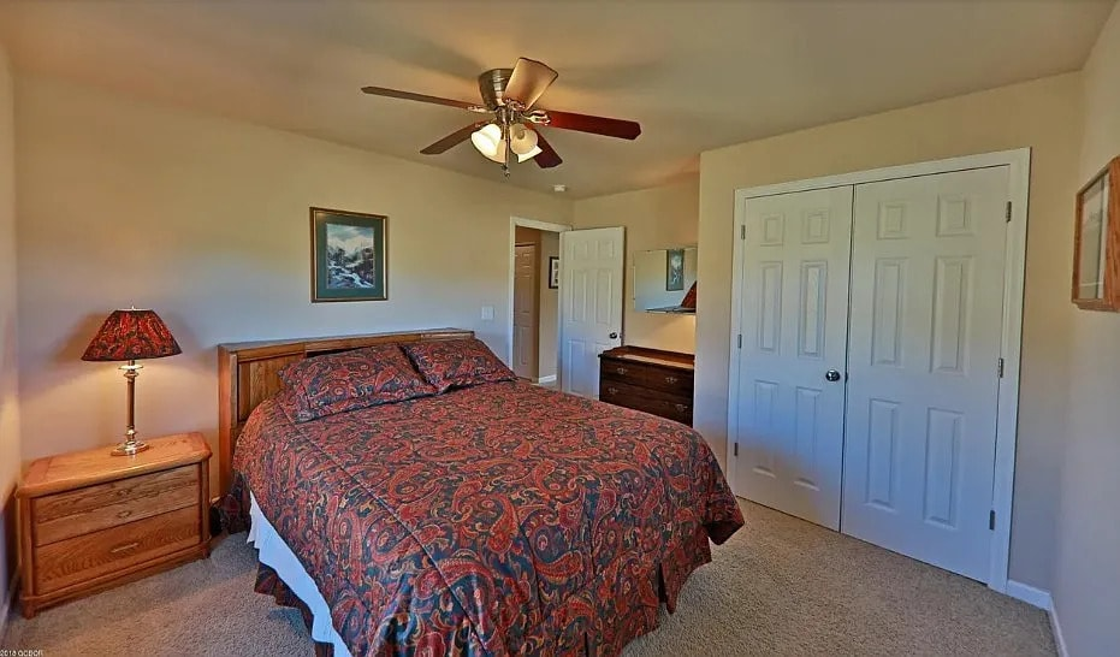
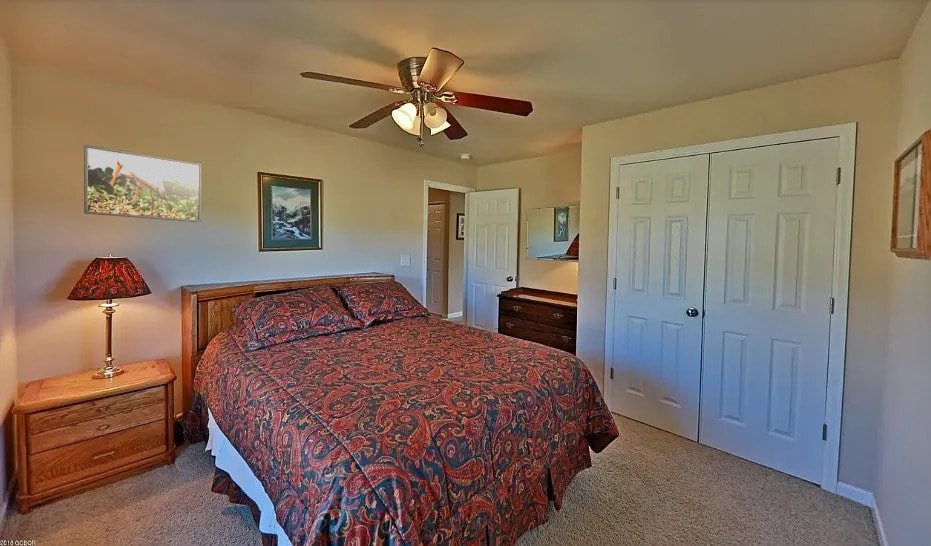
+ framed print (147, 186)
